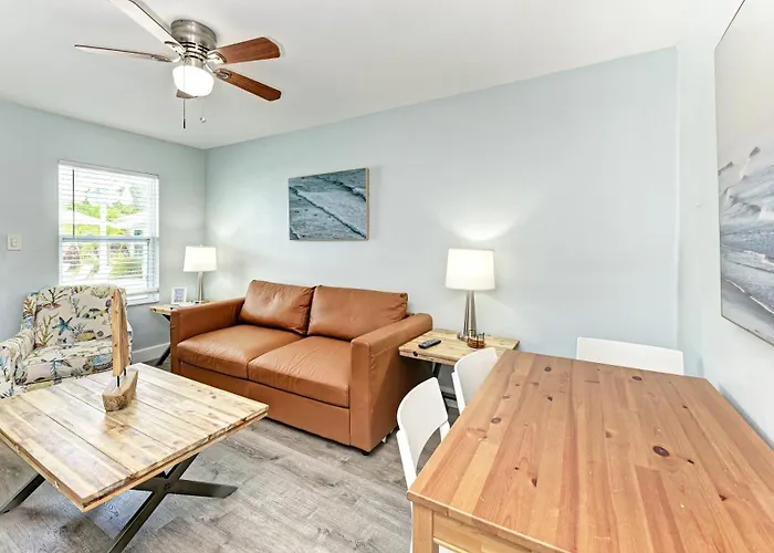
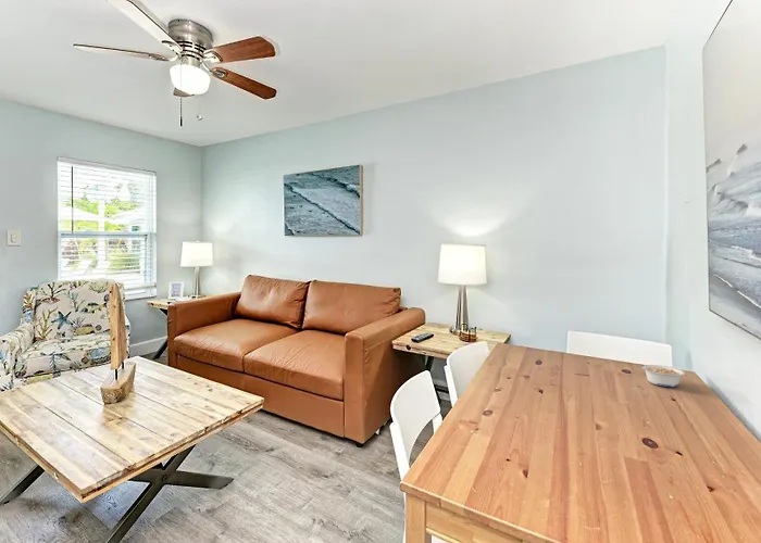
+ legume (662, 375)
